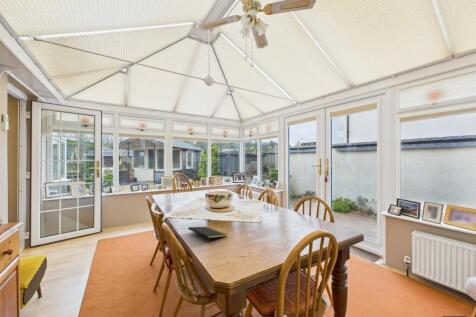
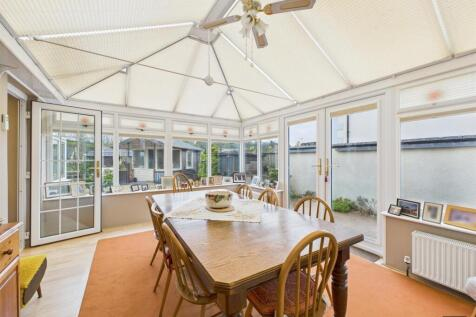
- notepad (207, 231)
